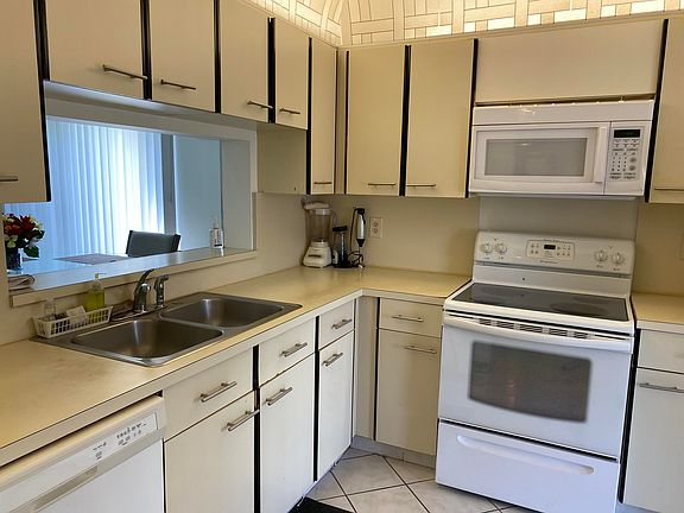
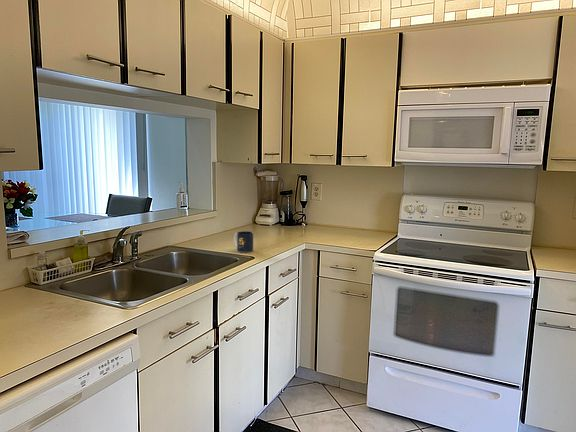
+ mug (242, 241)
